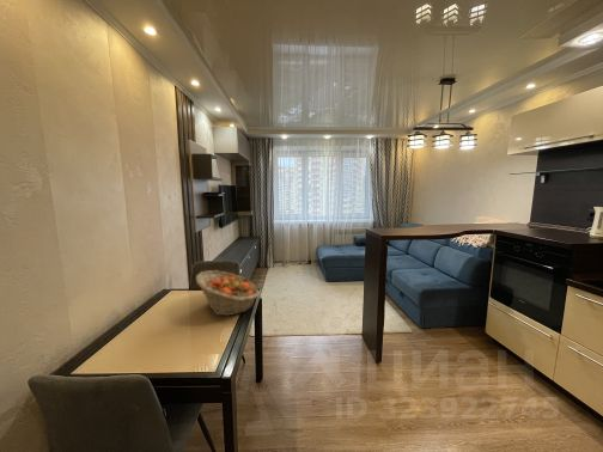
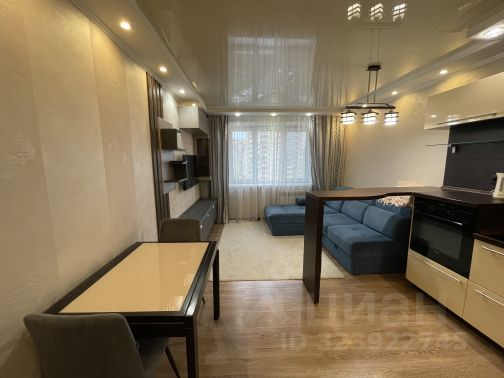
- fruit basket (229, 289)
